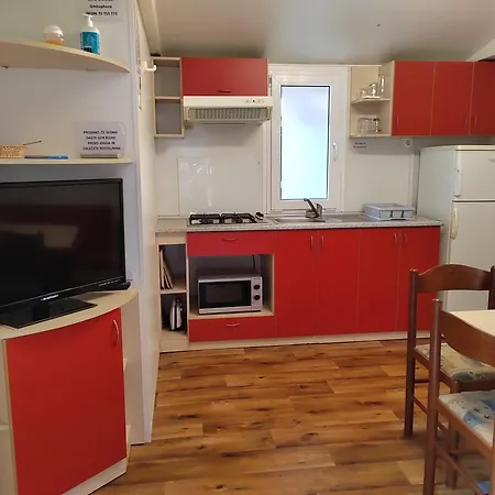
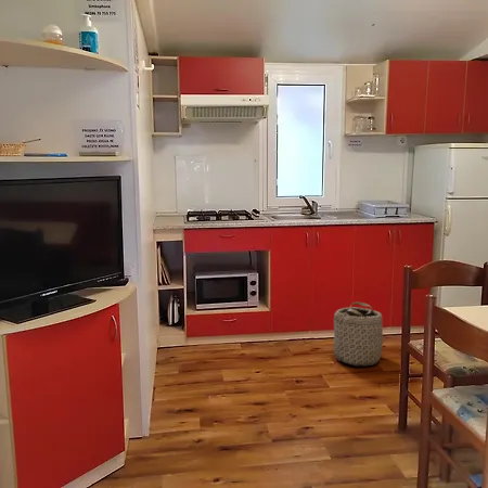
+ basket (360, 332)
